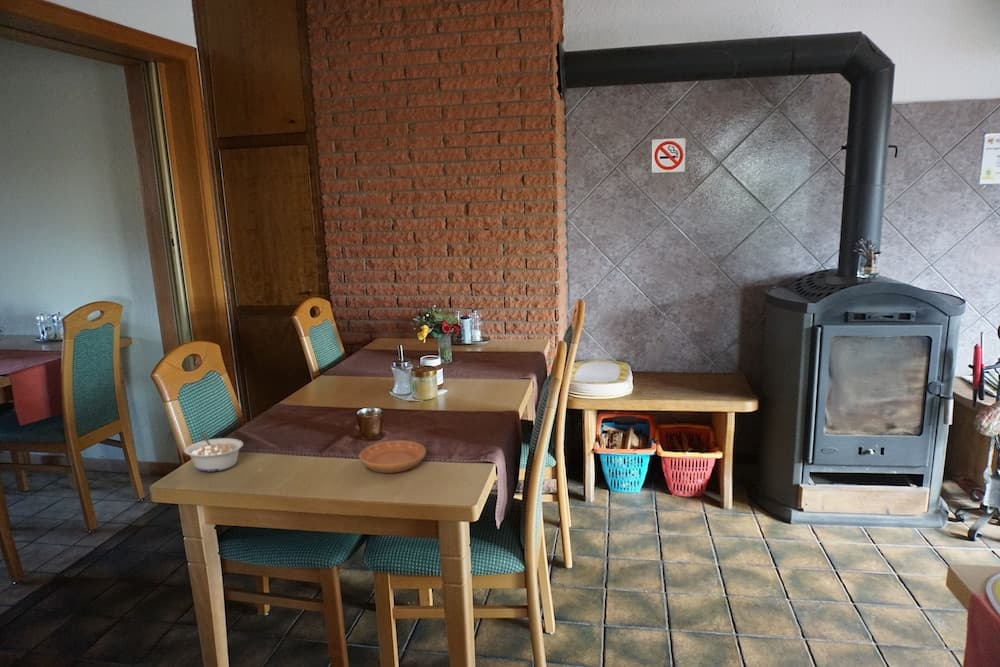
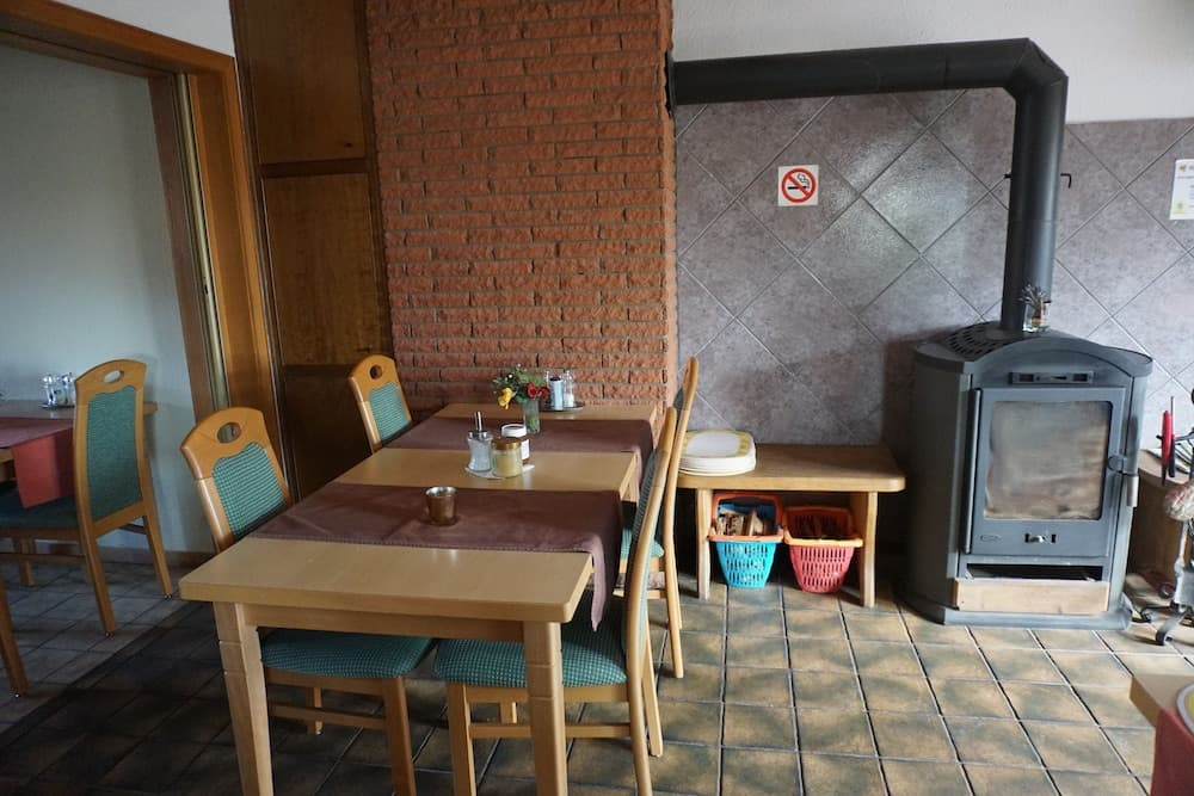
- legume (213, 453)
- saucer (393, 457)
